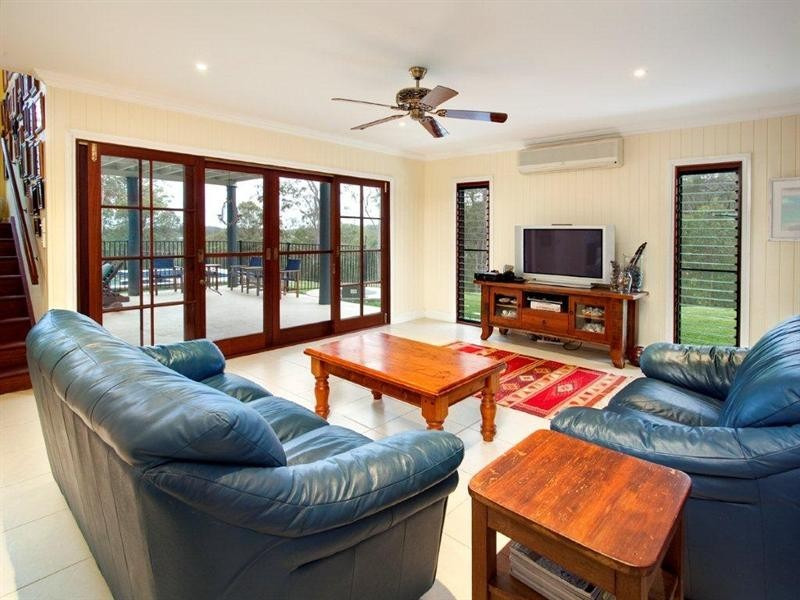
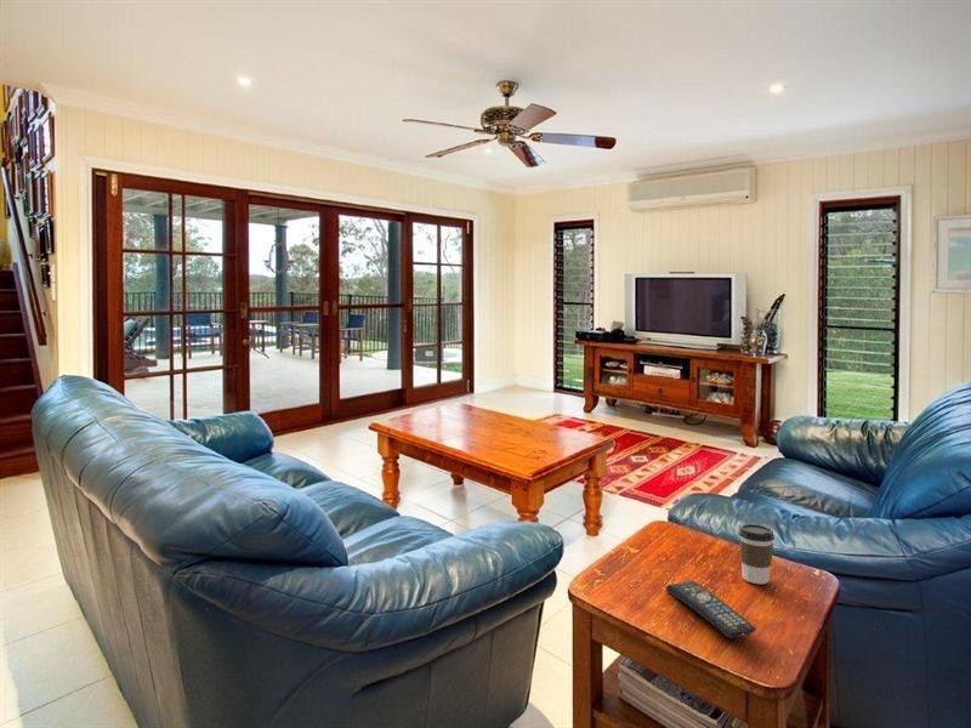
+ coffee cup (755, 553)
+ remote control (706, 605)
